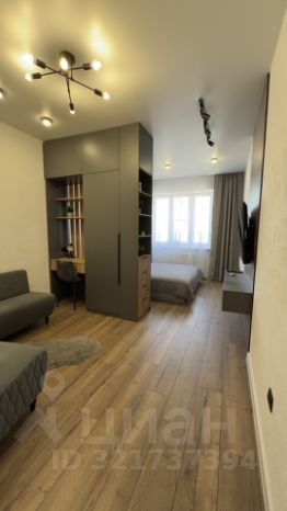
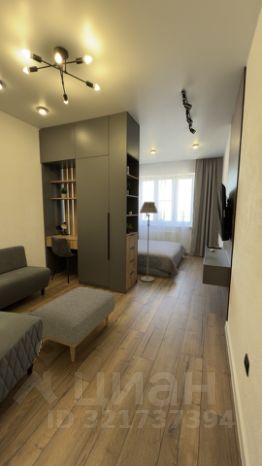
+ floor lamp (148, 241)
+ ottoman (77, 317)
